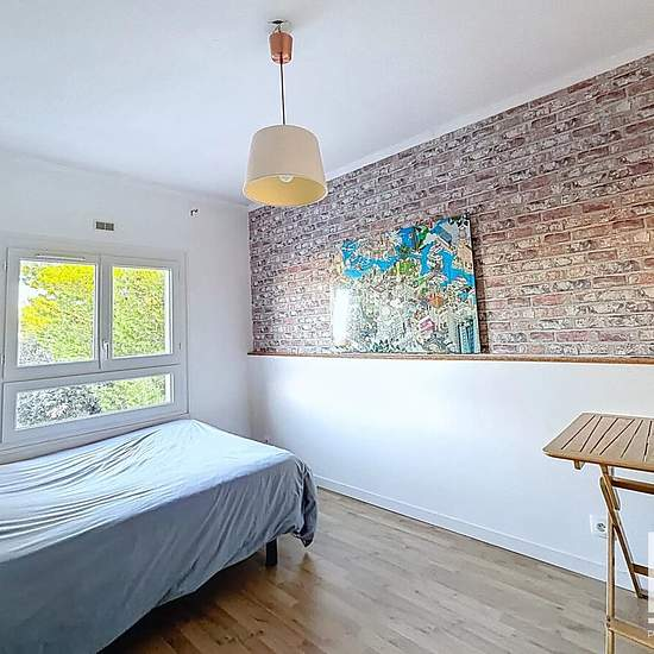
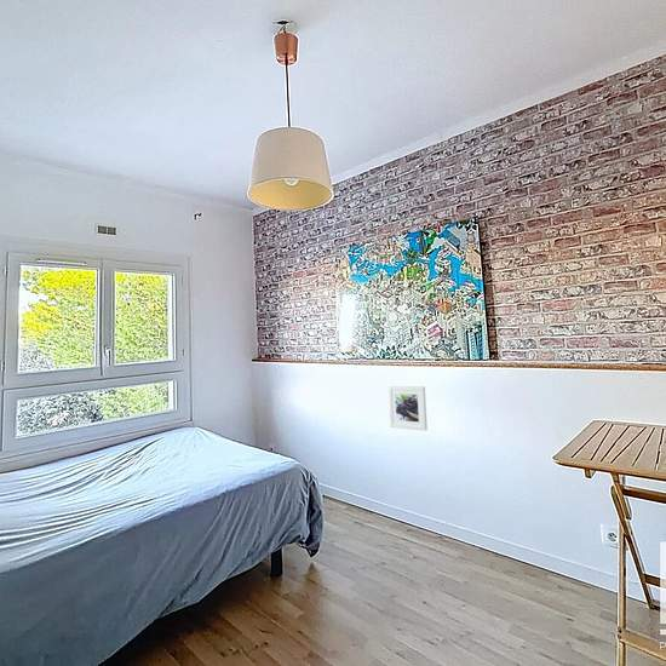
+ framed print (407, 407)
